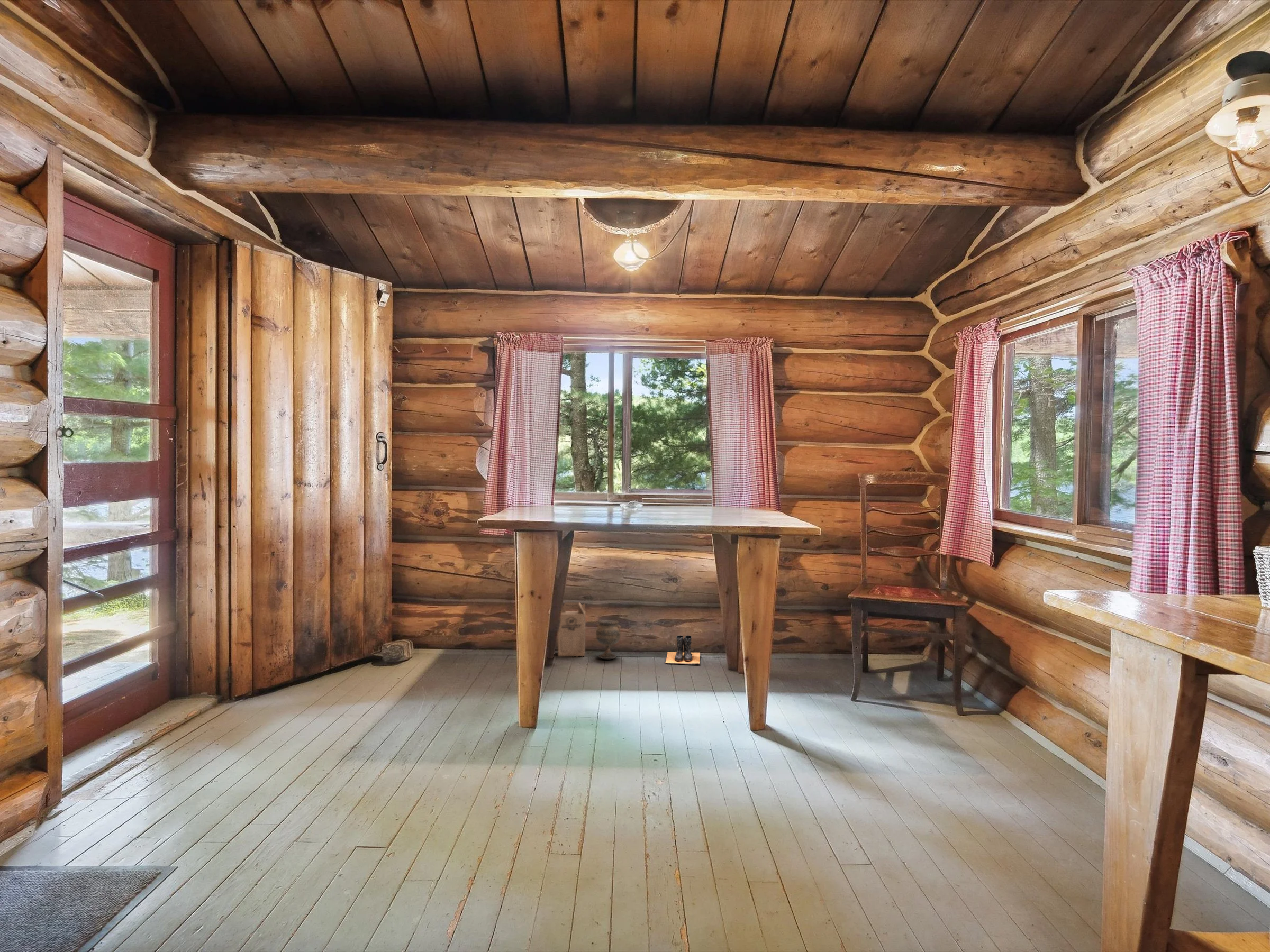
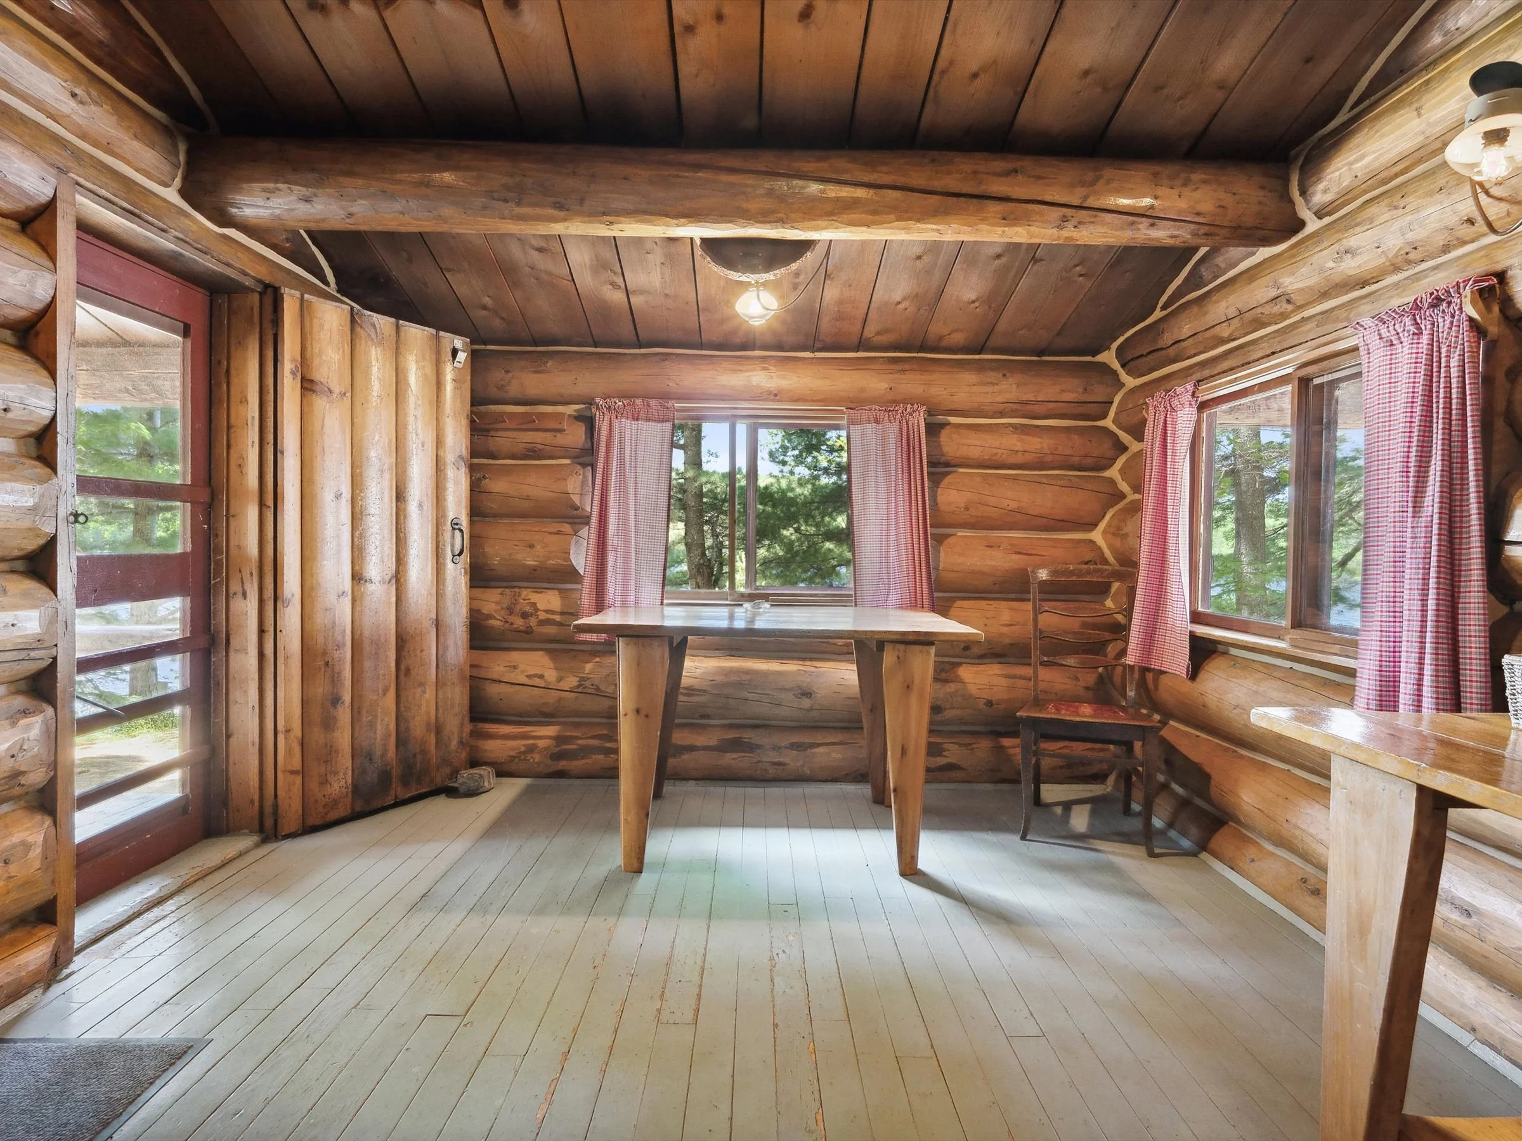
- goblet (608, 638)
- cardboard box (572, 628)
- boots (682, 648)
